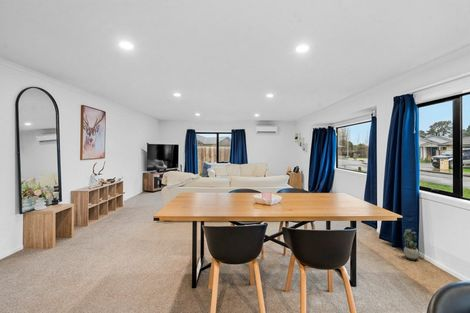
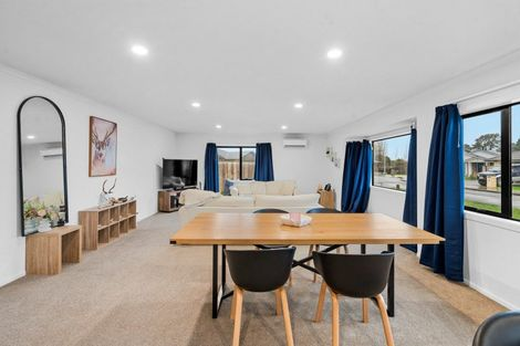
- potted plant (411, 244)
